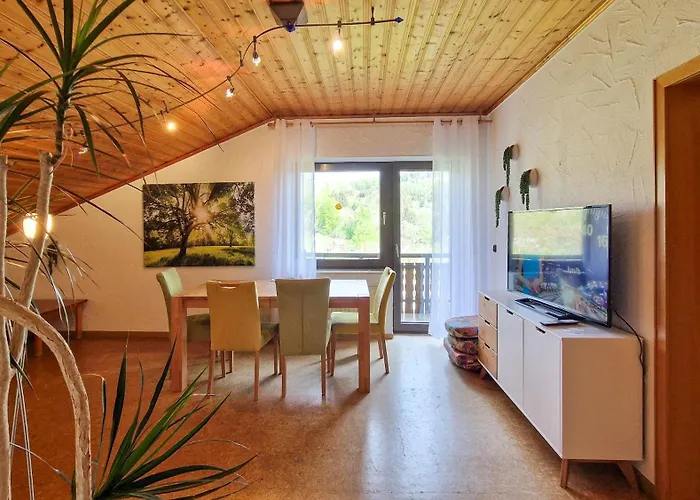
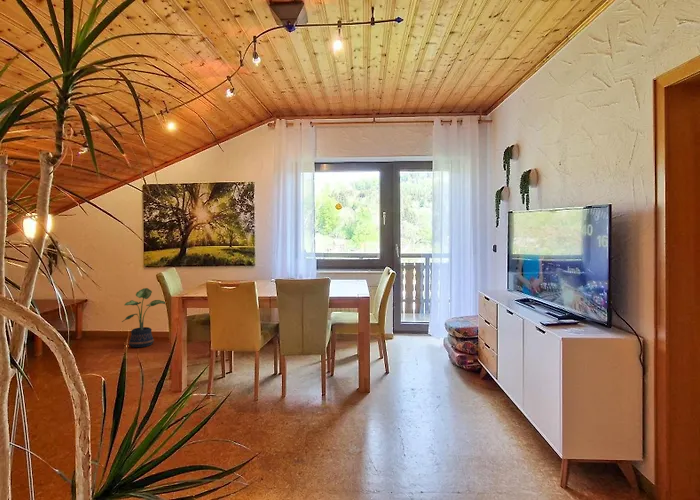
+ potted plant (143, 317)
